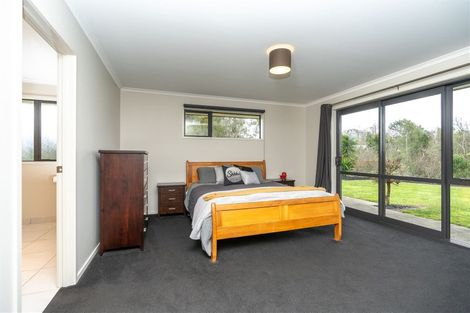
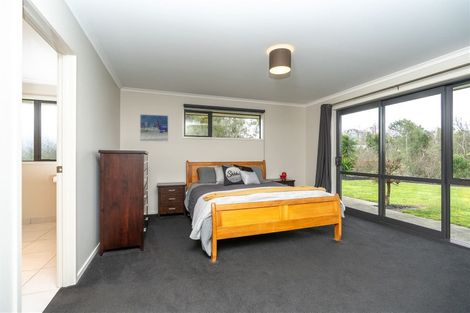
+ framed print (154, 128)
